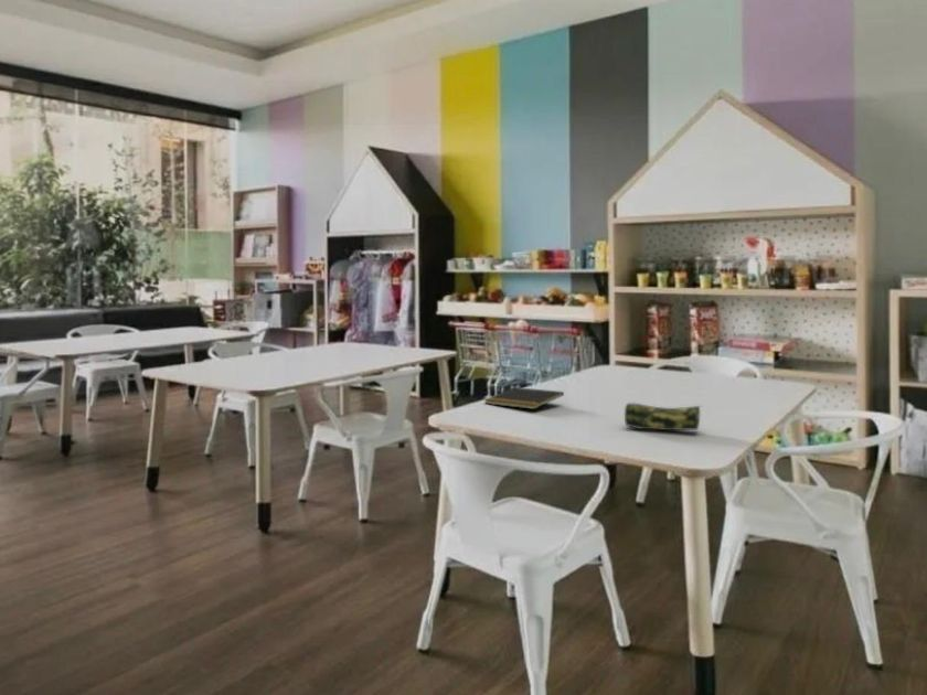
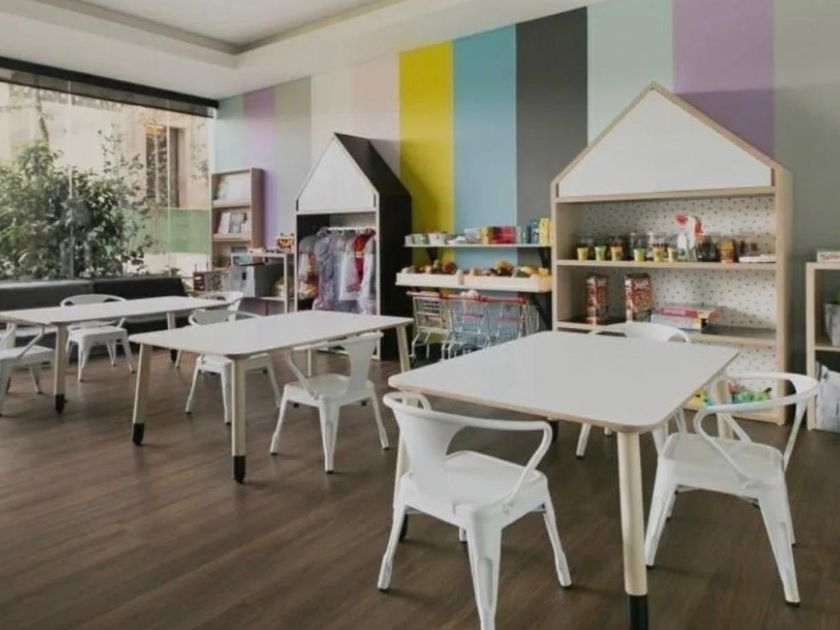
- pencil case (663, 417)
- notepad (523, 397)
